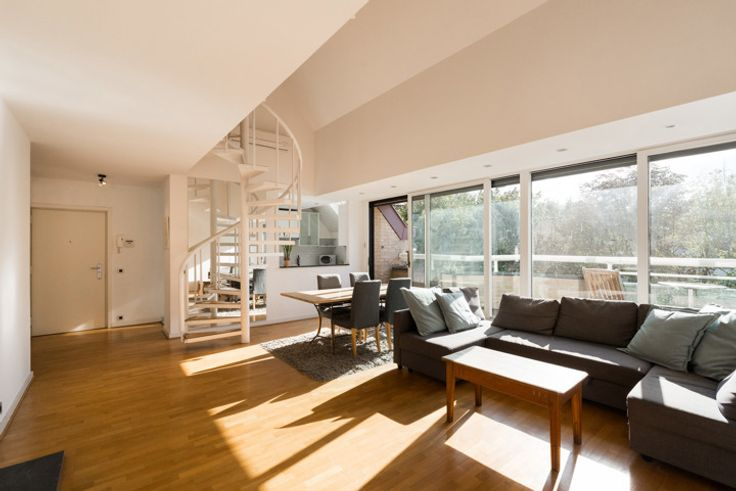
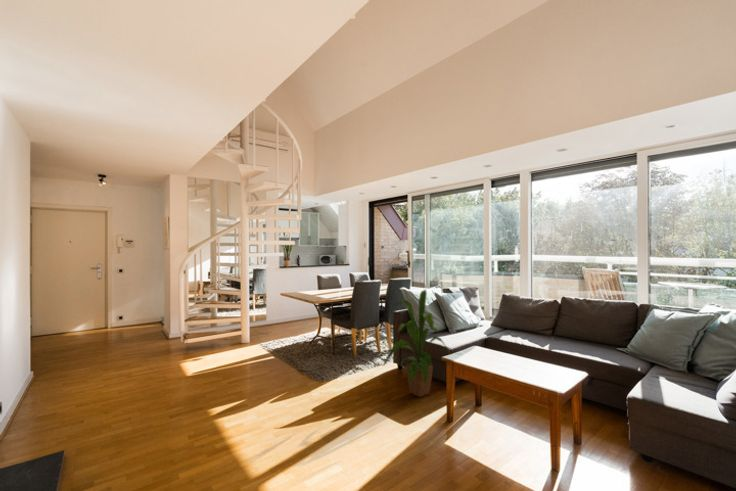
+ house plant (413, 342)
